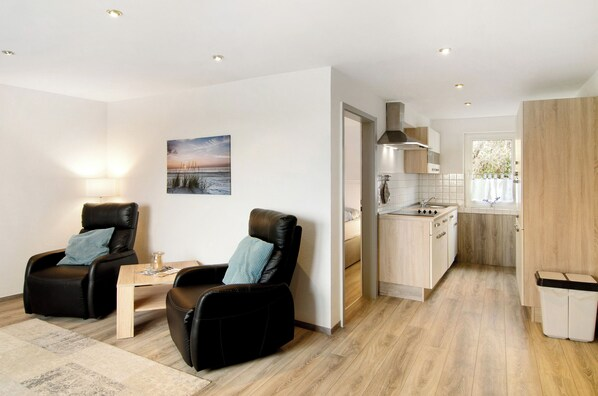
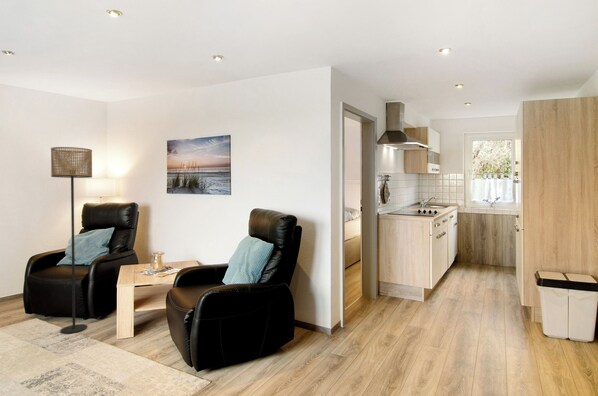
+ floor lamp (72, 239)
